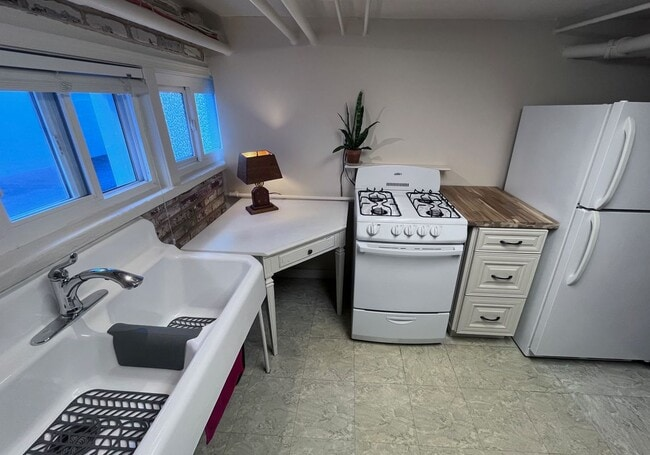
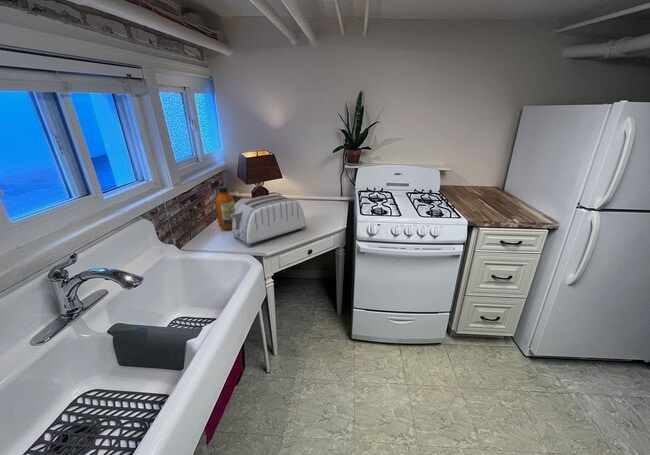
+ bottle (225, 208)
+ toaster (266, 217)
